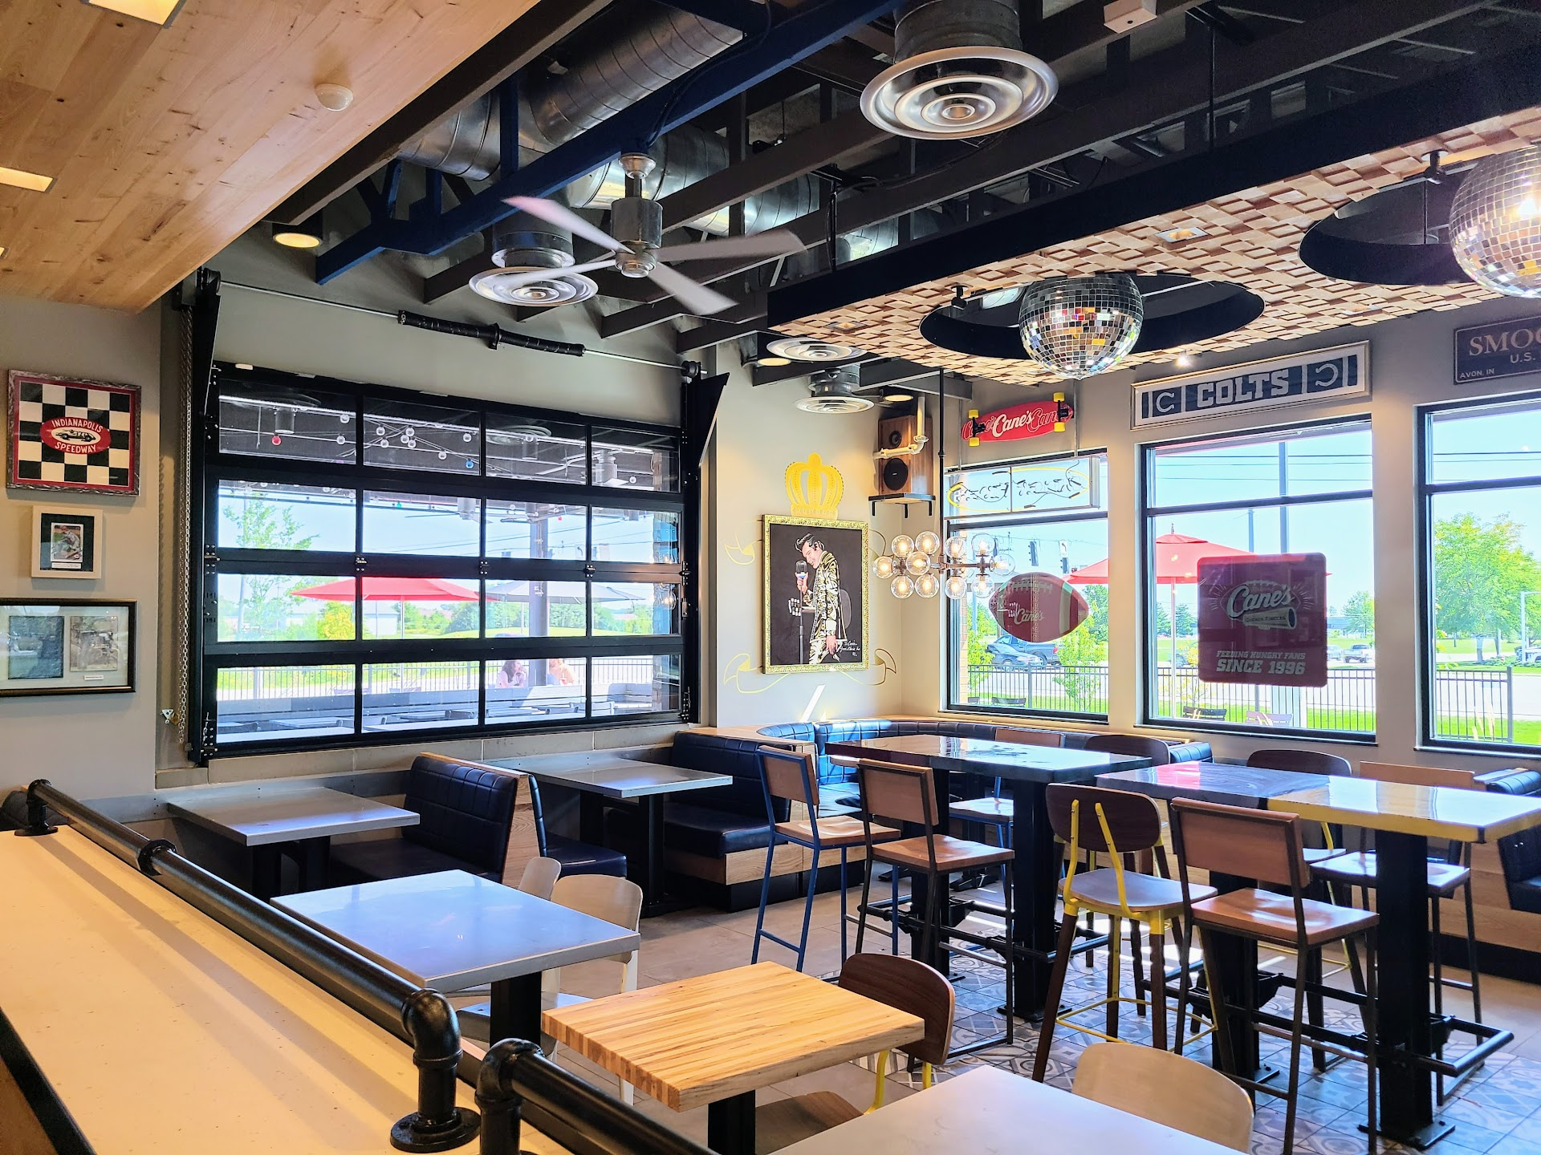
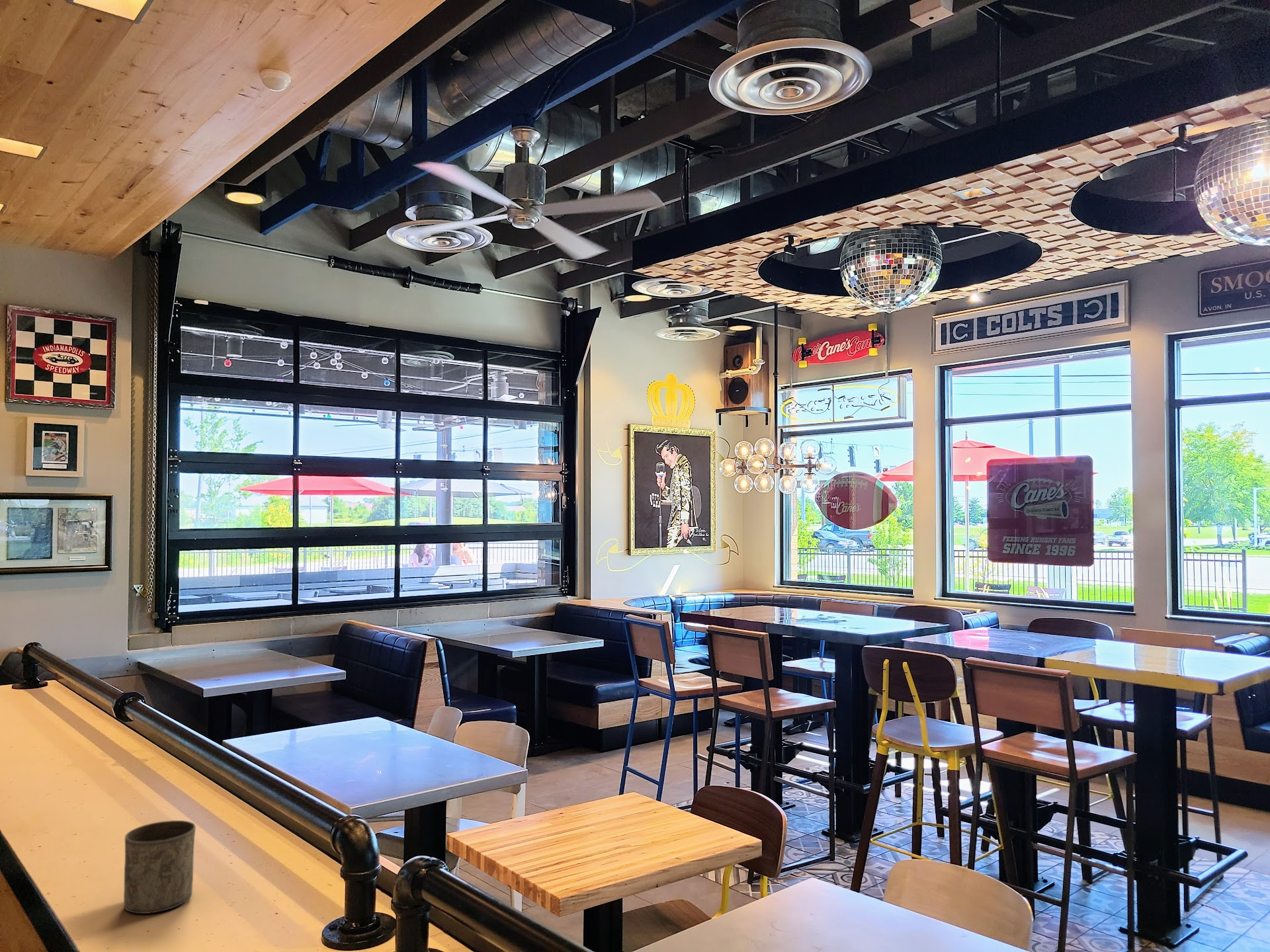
+ cup (160, 865)
